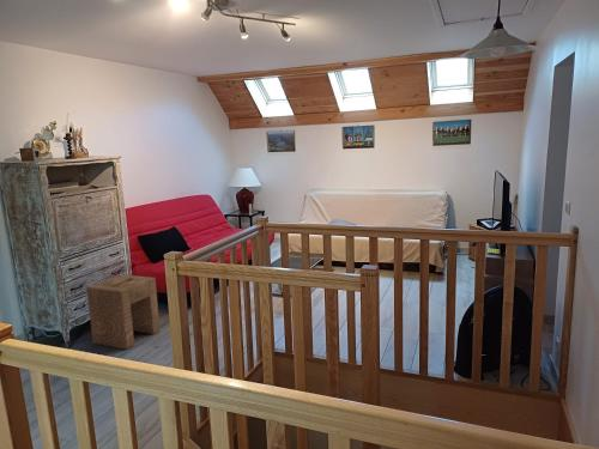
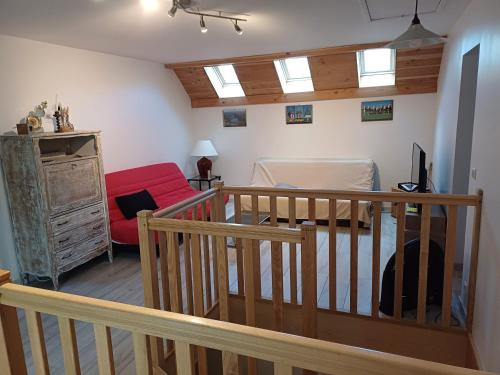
- stool (125, 309)
